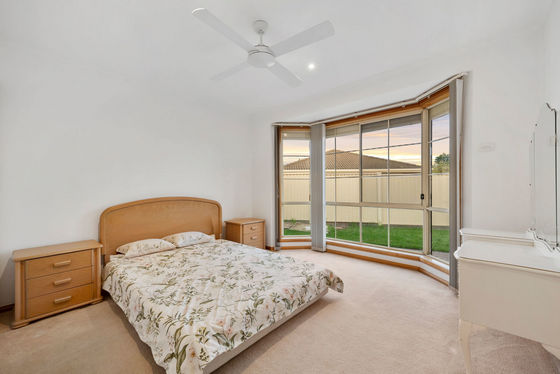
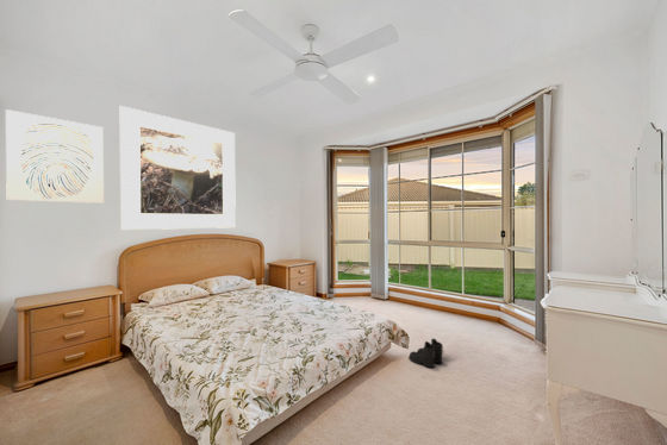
+ boots (425, 350)
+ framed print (185, 175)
+ wall art (58, 161)
